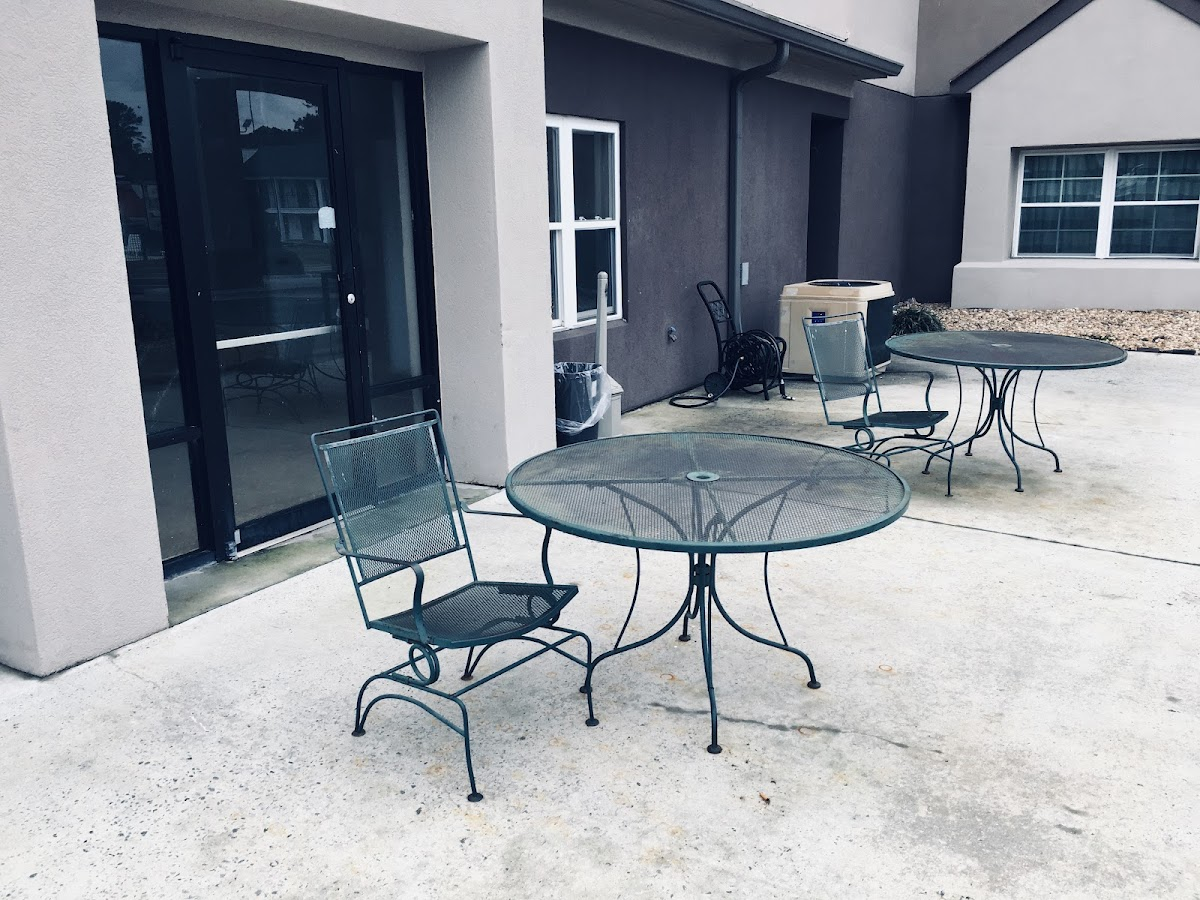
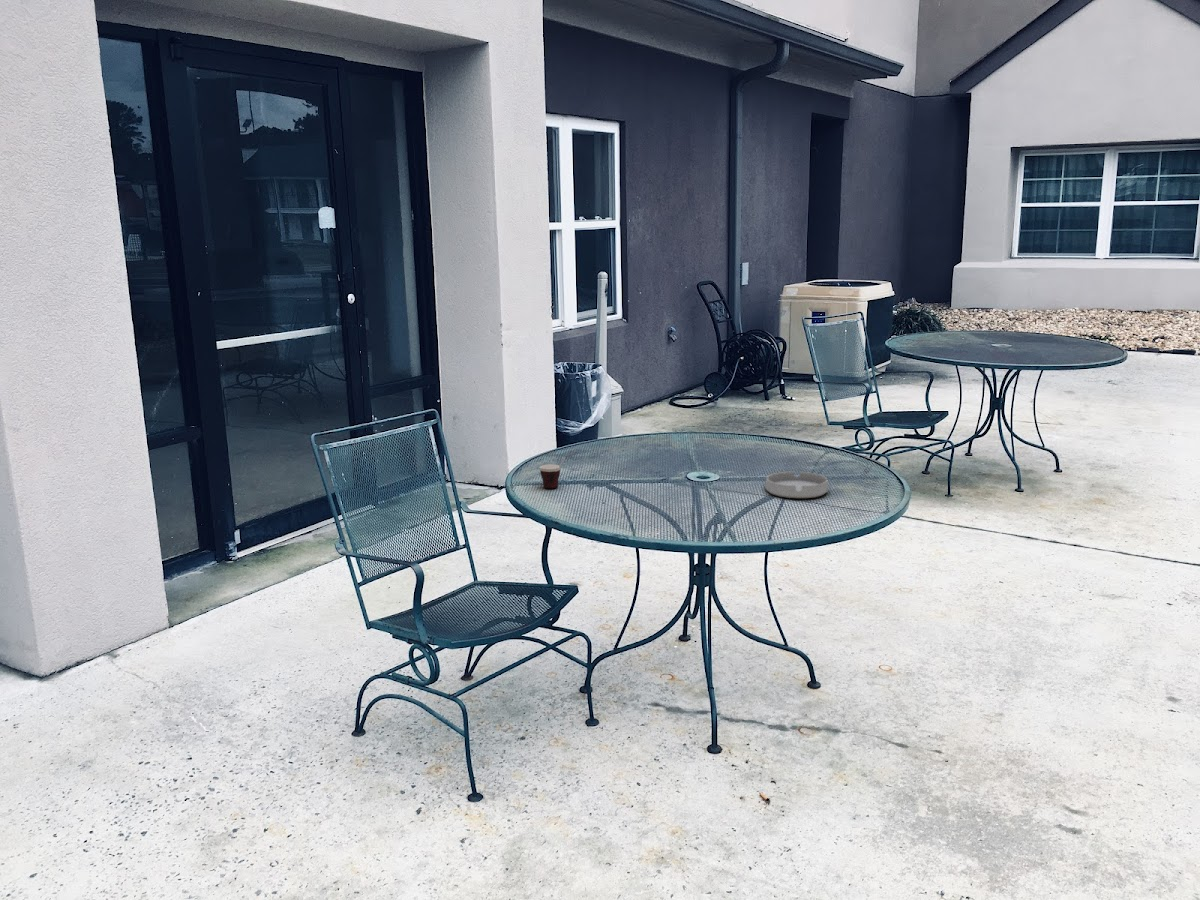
+ ashtray (796, 484)
+ cup (559, 469)
